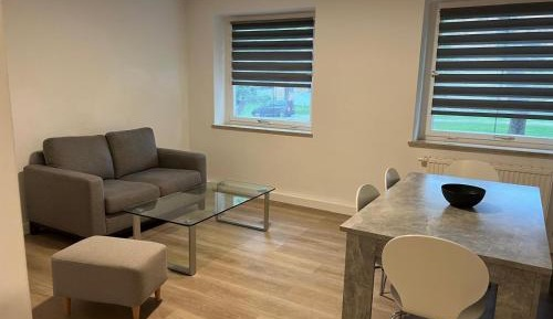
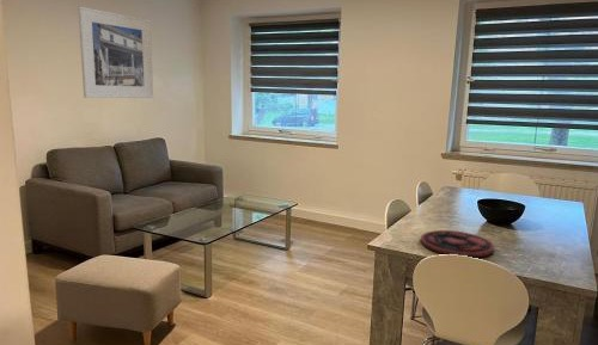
+ plate (456, 242)
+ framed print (118, 56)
